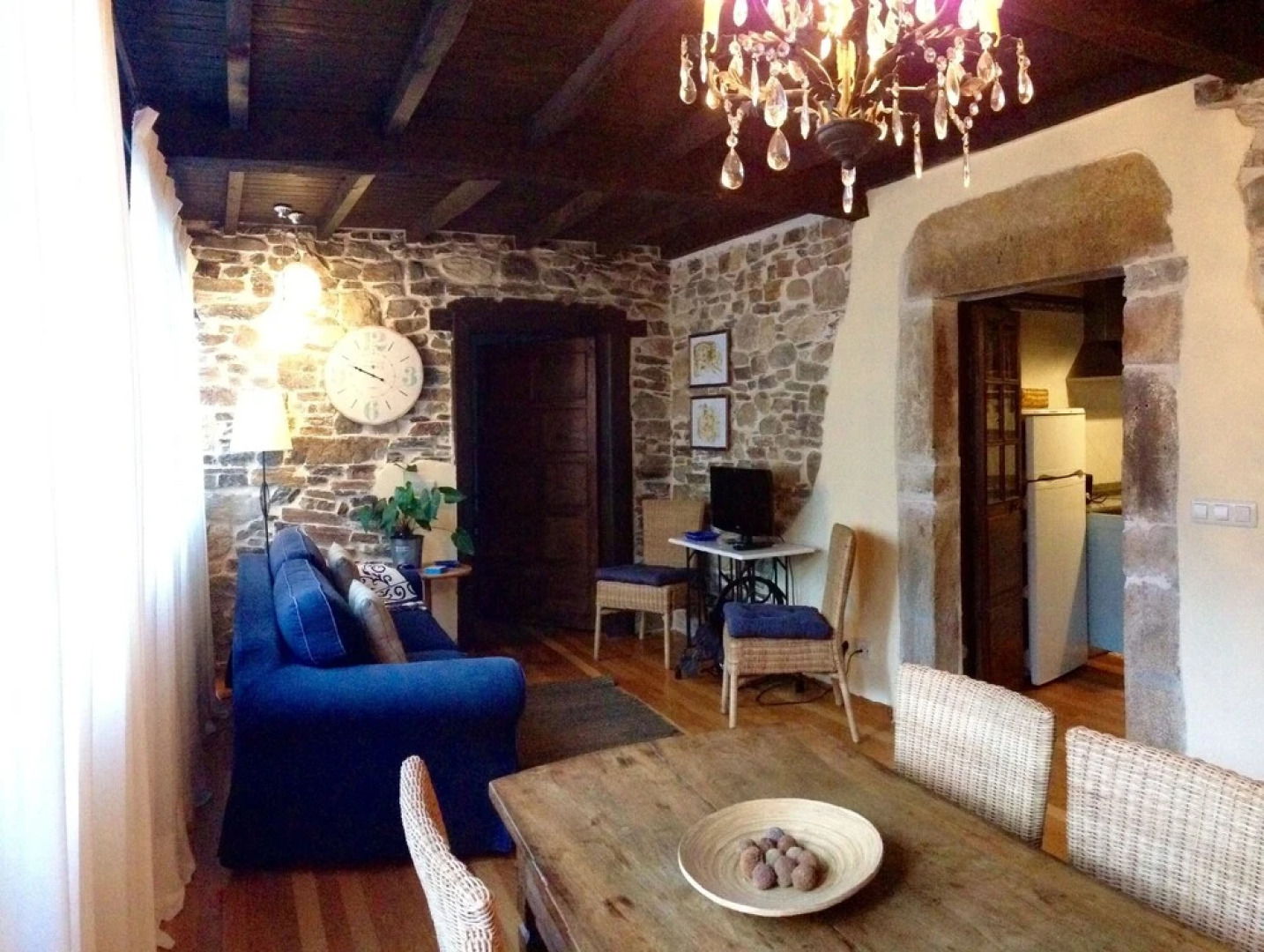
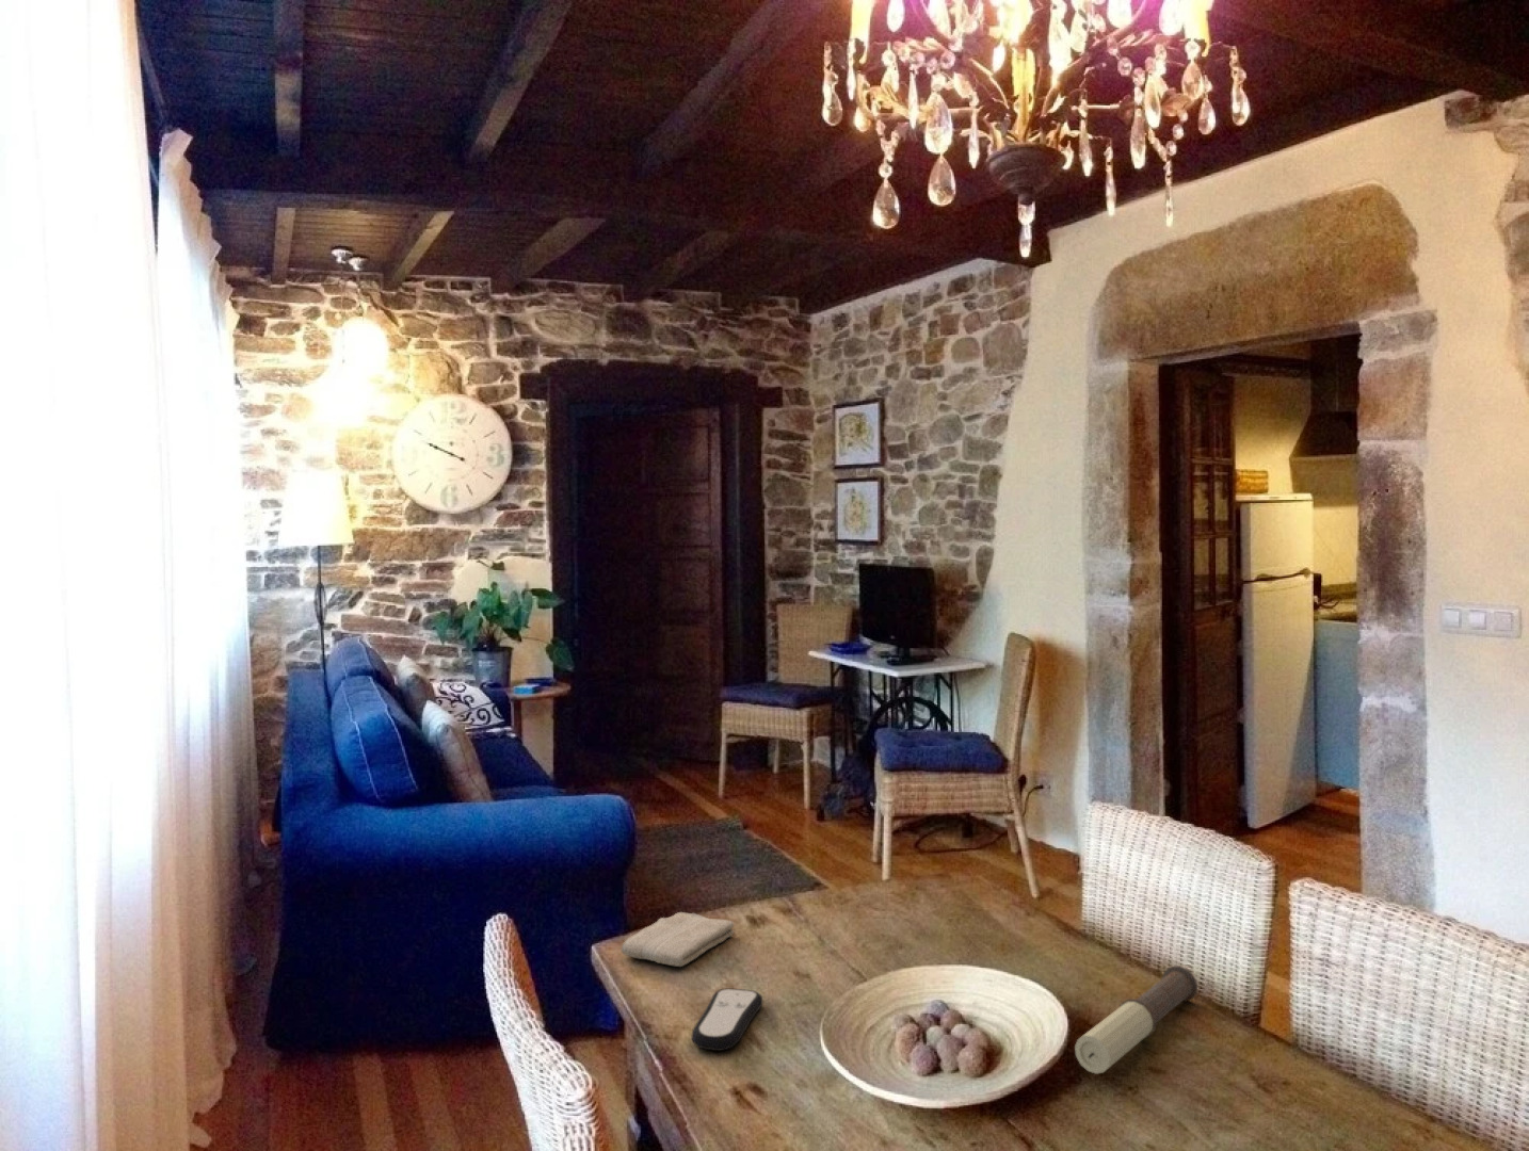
+ washcloth (680, 937)
+ remote control (726, 1017)
+ candle (1138, 1017)
